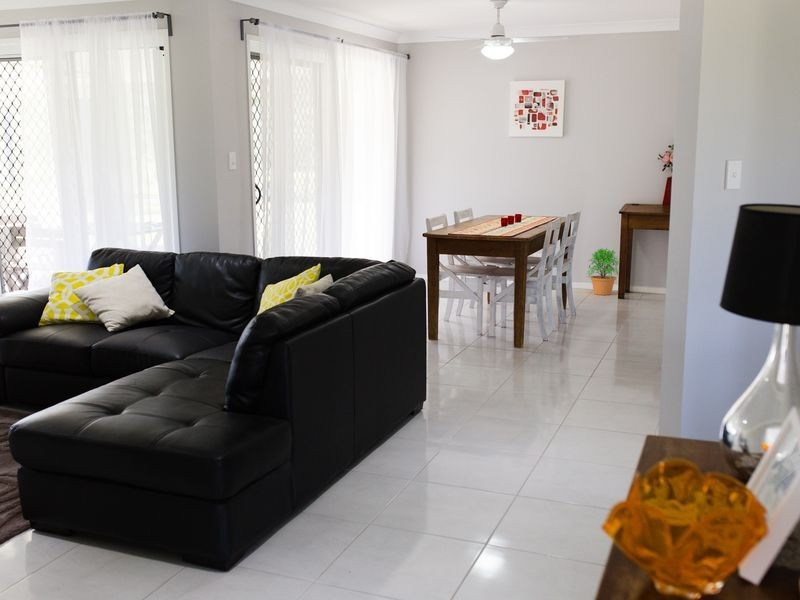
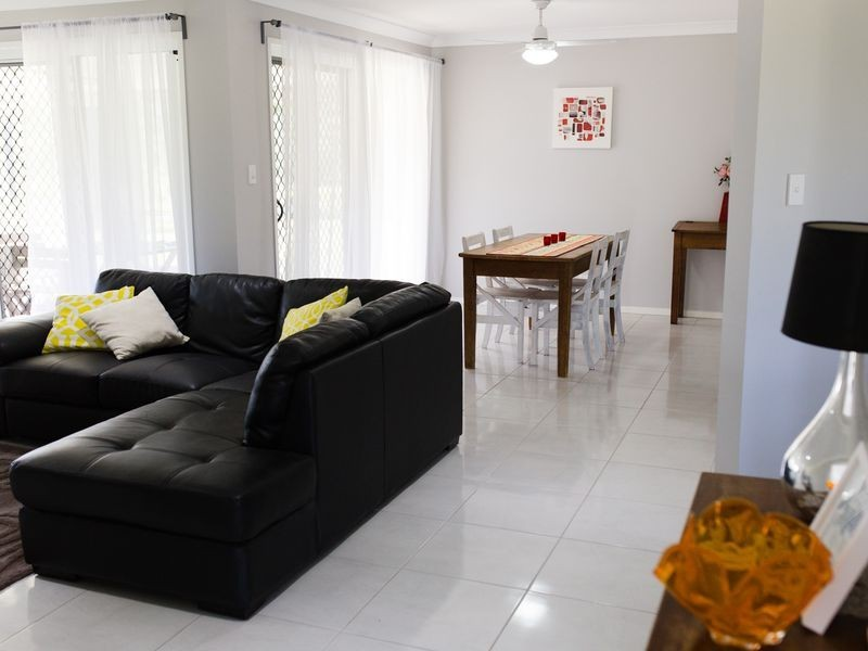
- potted plant (602, 270)
